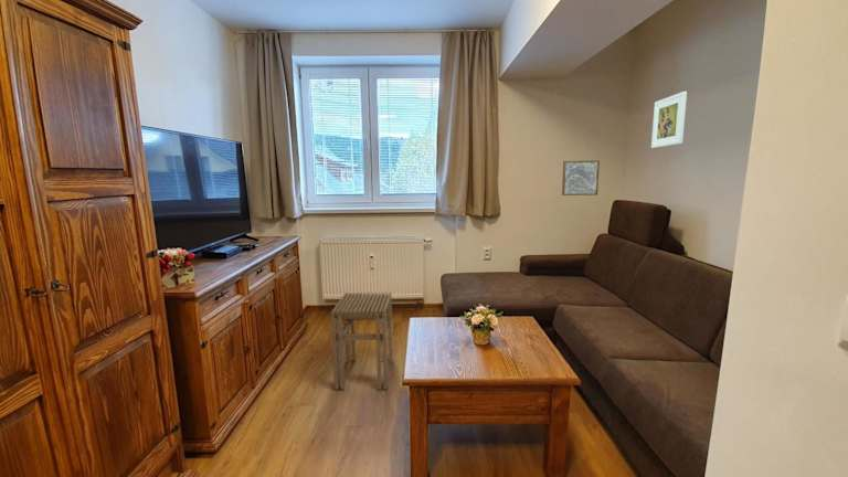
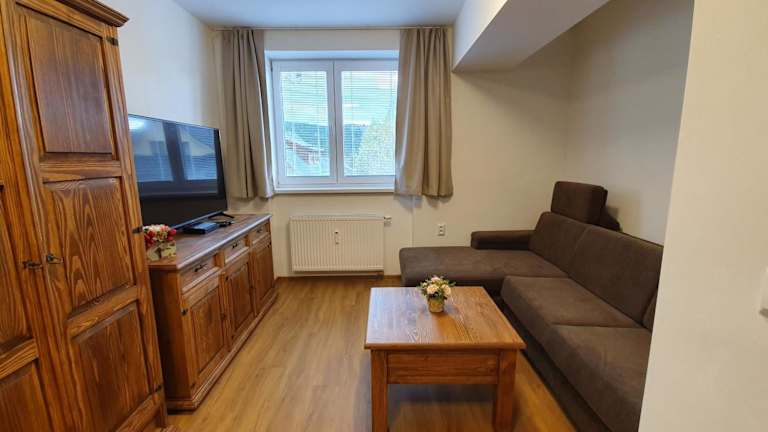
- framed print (667, 121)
- wall art (580, 178)
- stool (364, 337)
